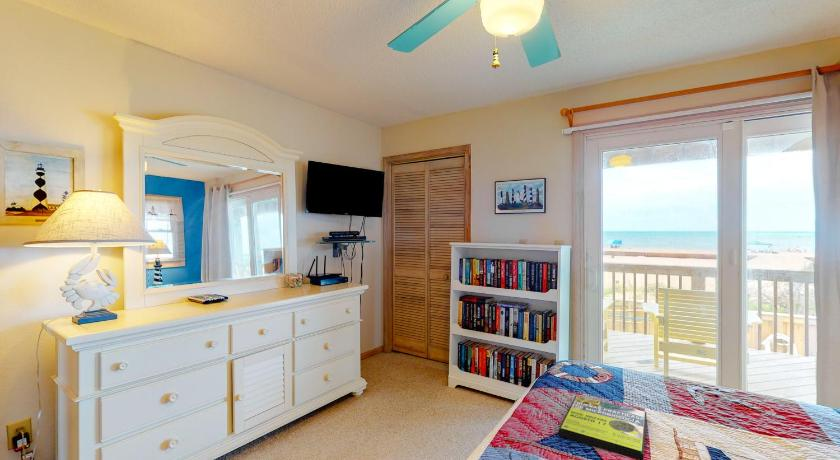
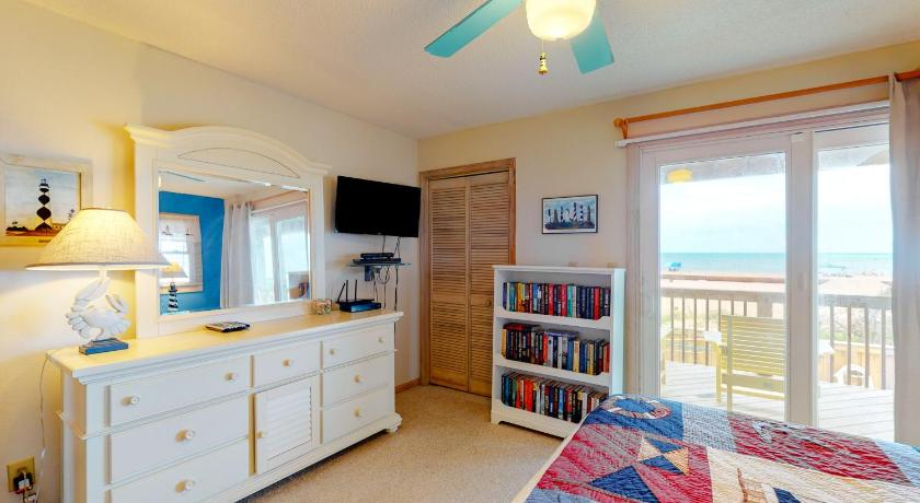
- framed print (604, 423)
